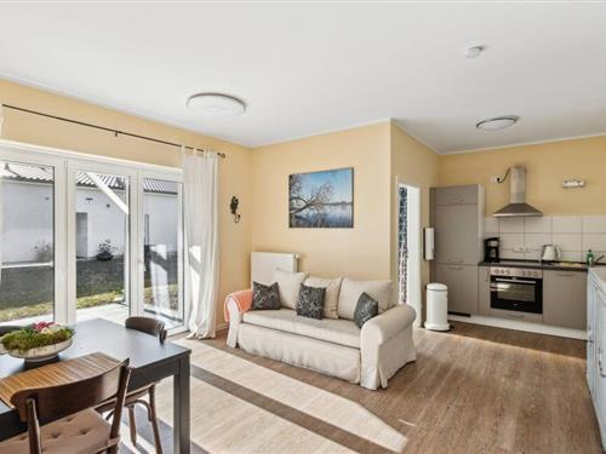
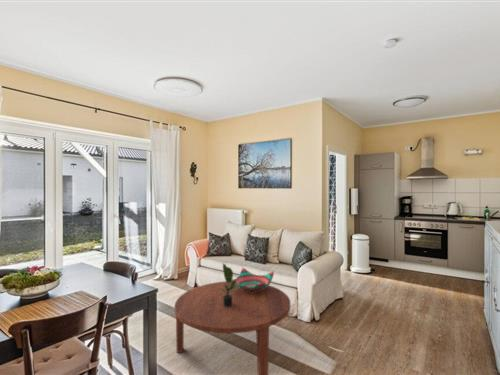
+ decorative bowl (252, 281)
+ potted plant (230, 285)
+ coffee table (233, 324)
